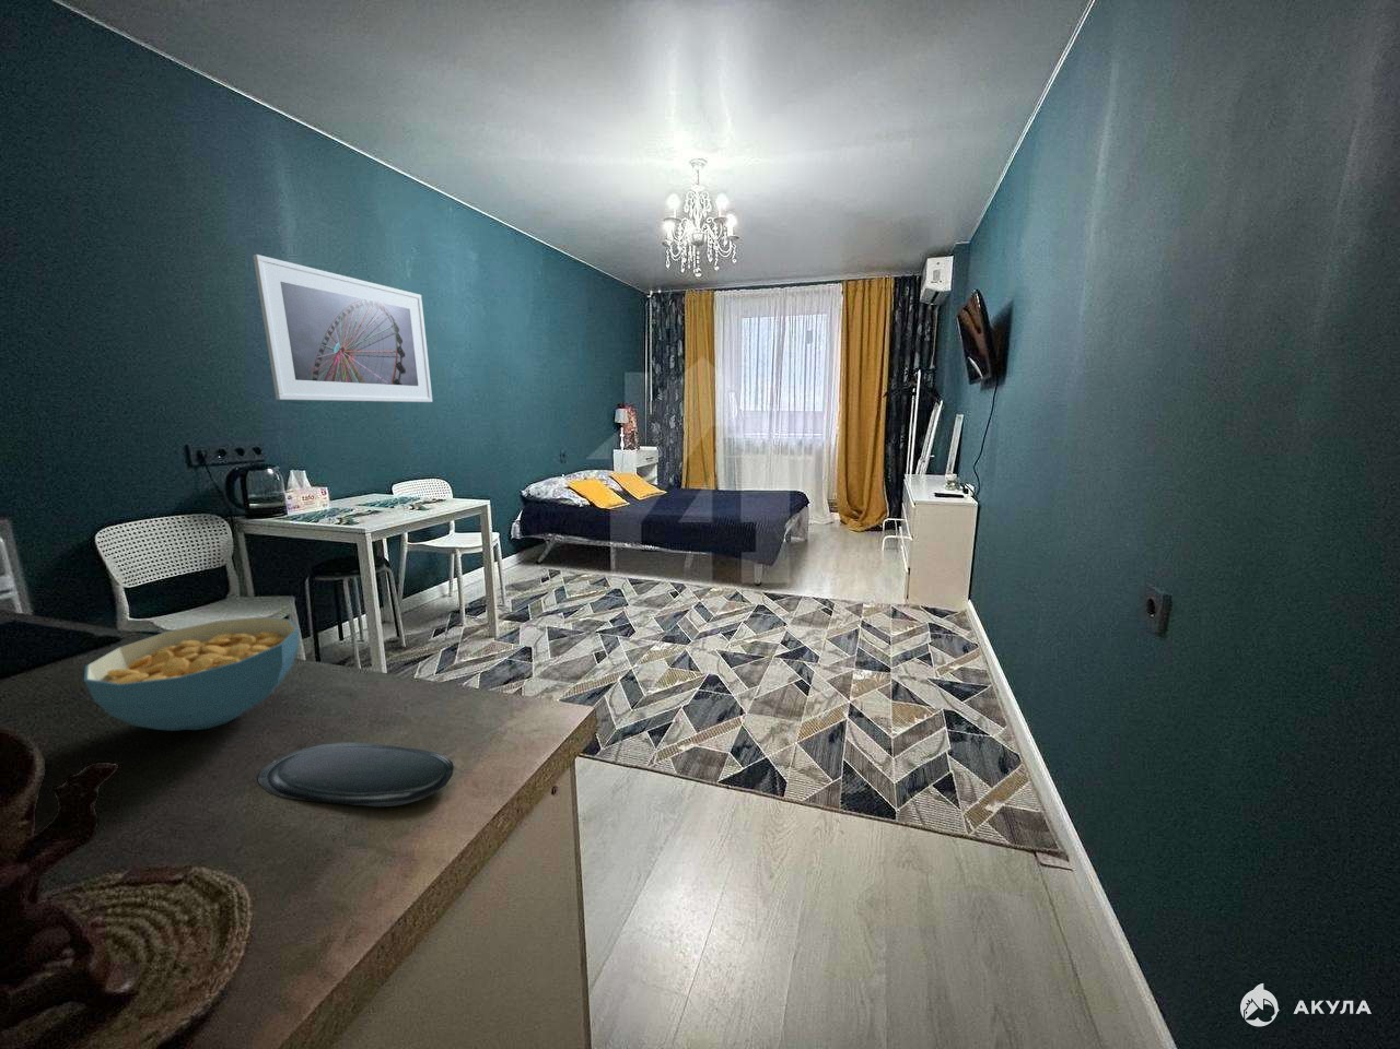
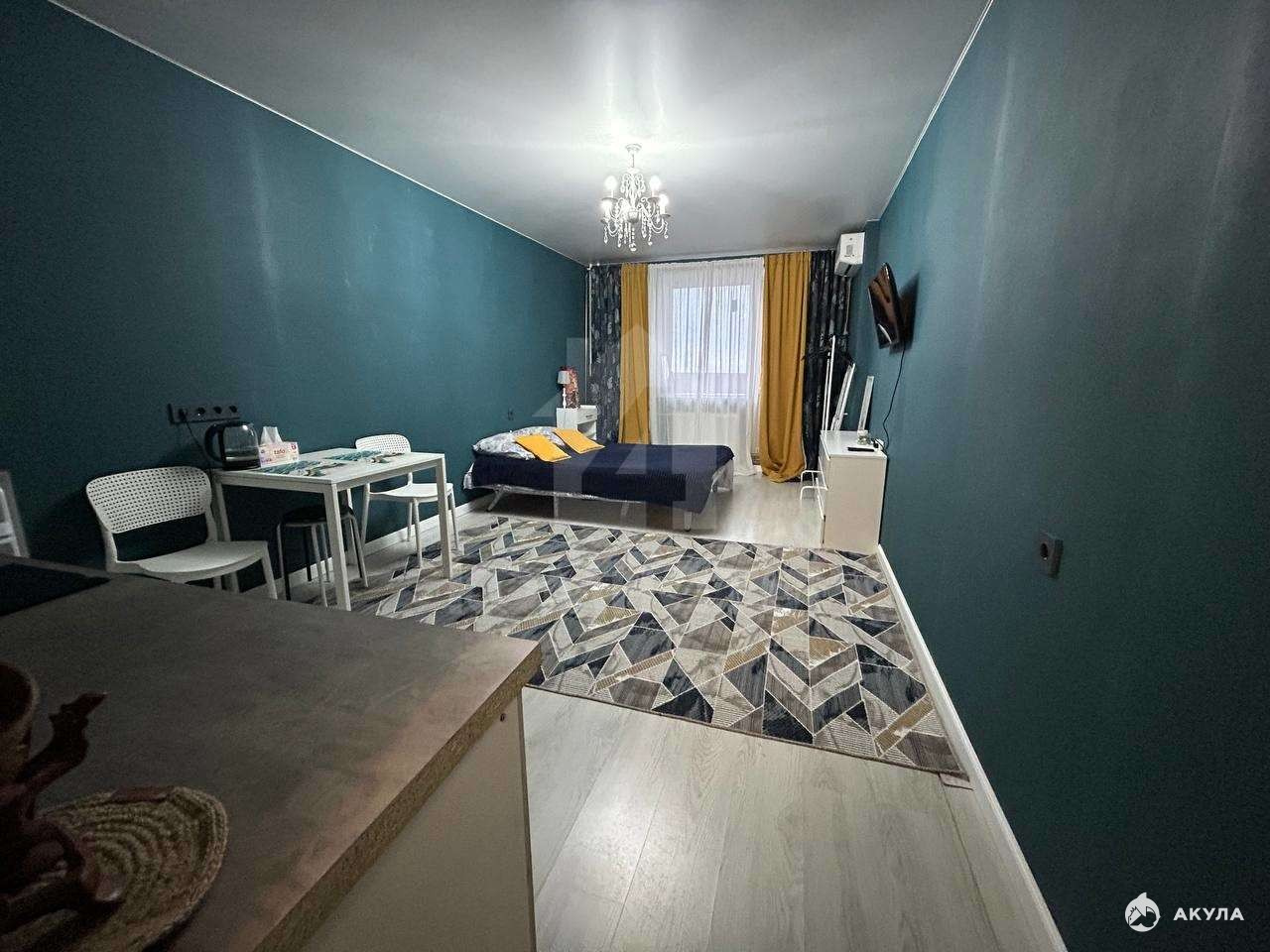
- oval tray (356, 771)
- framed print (357, 339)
- cereal bowl (207, 682)
